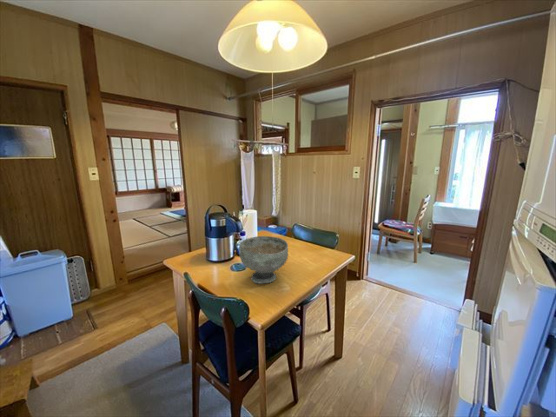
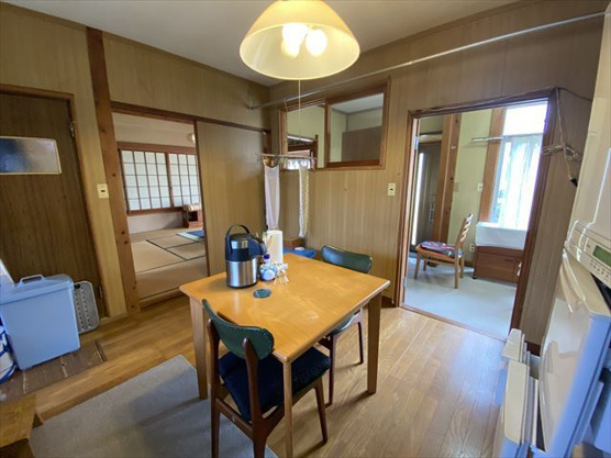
- decorative bowl (264, 260)
